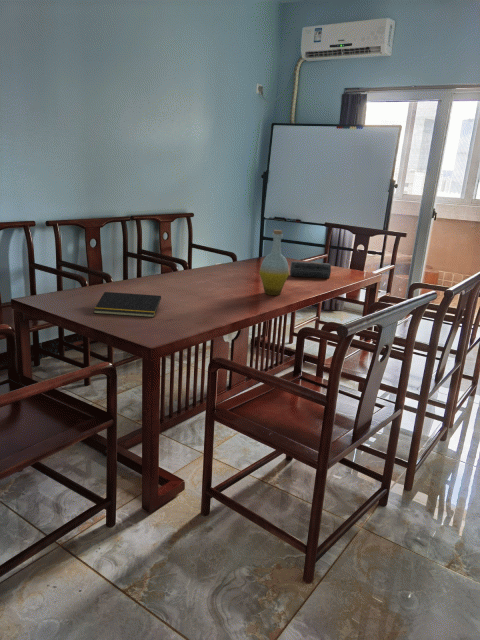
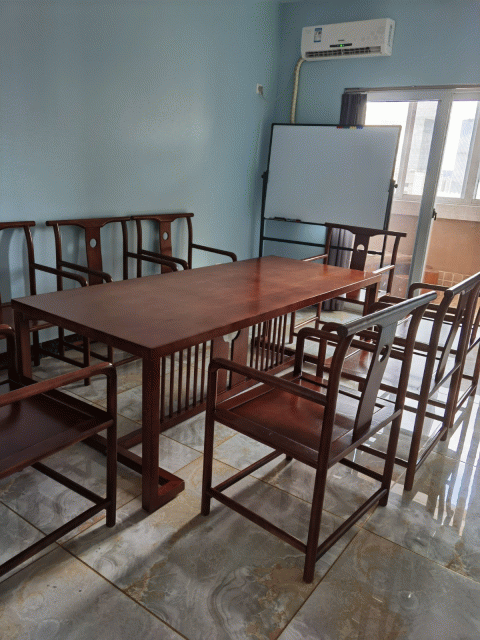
- notepad (128, 304)
- bottle (275, 262)
- speaker (310, 269)
